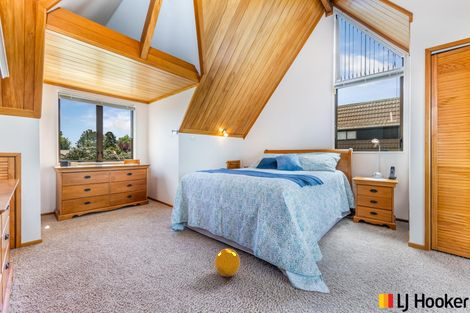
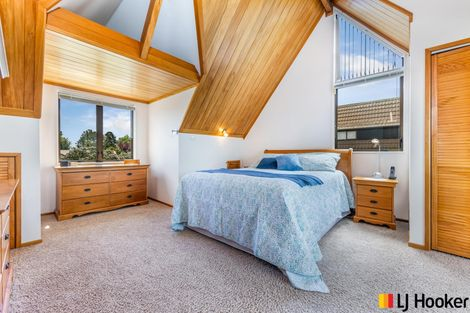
- ball (227, 262)
